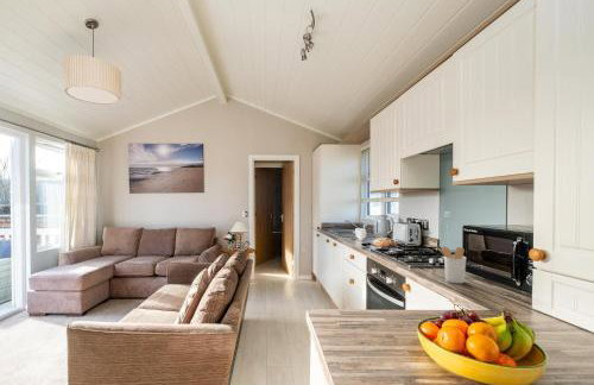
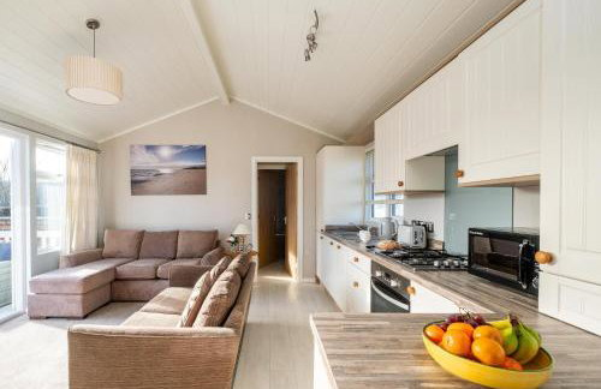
- utensil holder (449, 263)
